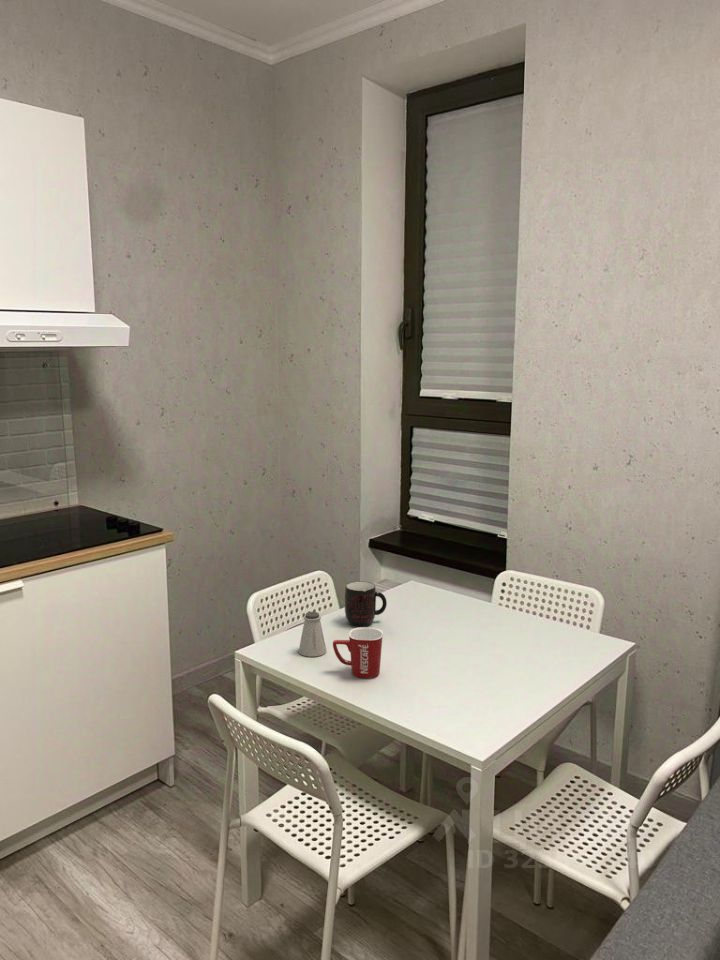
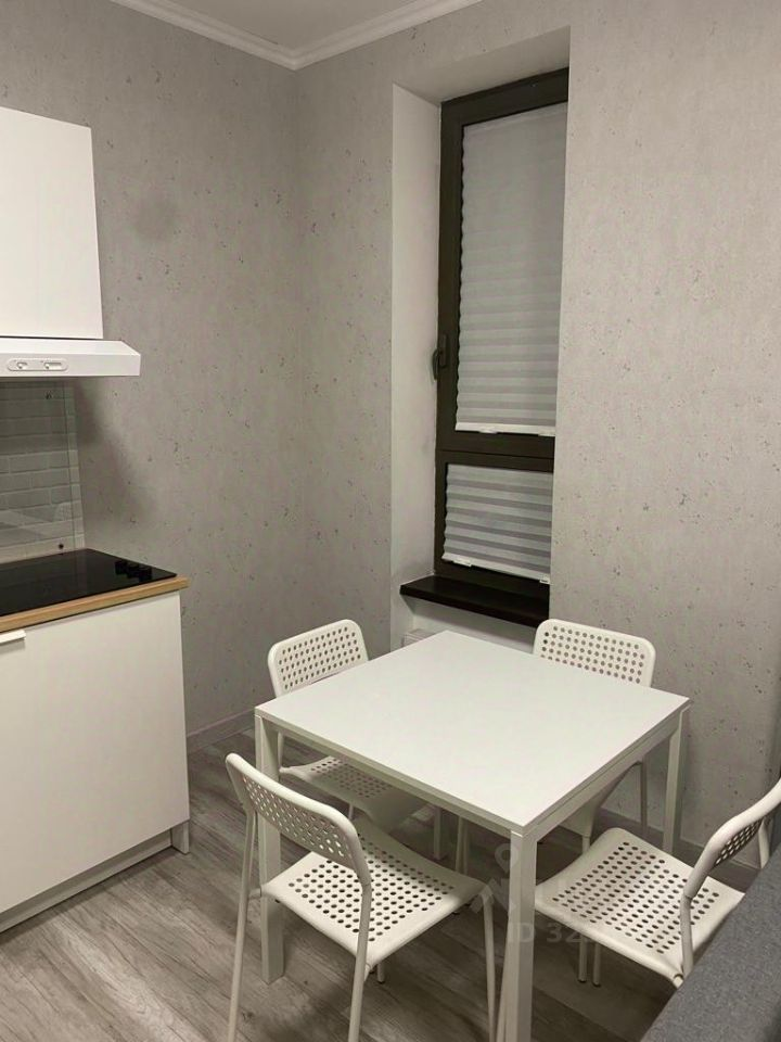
- saltshaker (312, 632)
- mug (357, 652)
- mug (365, 603)
